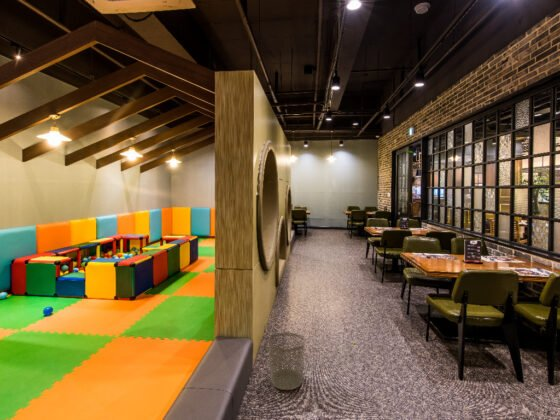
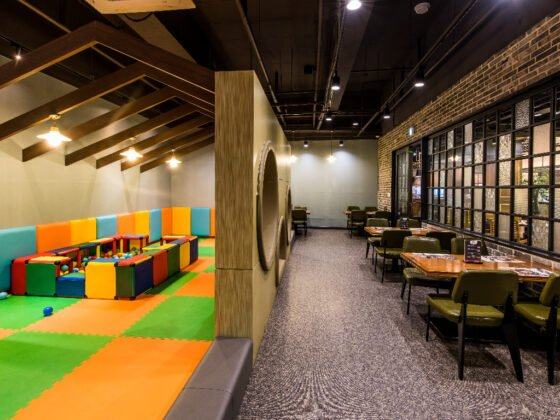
- waste bin (286, 360)
